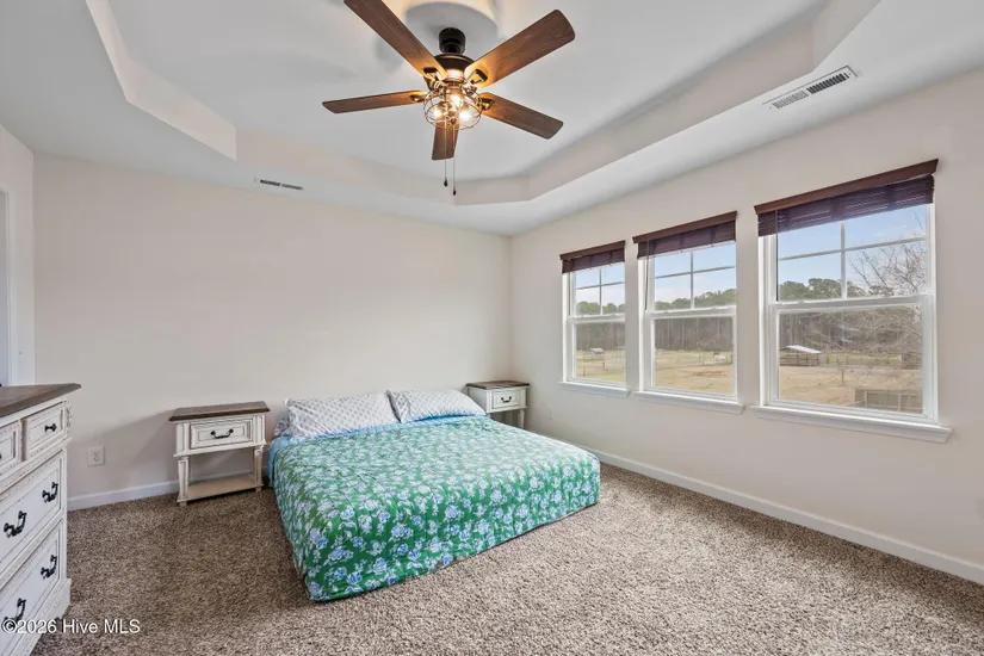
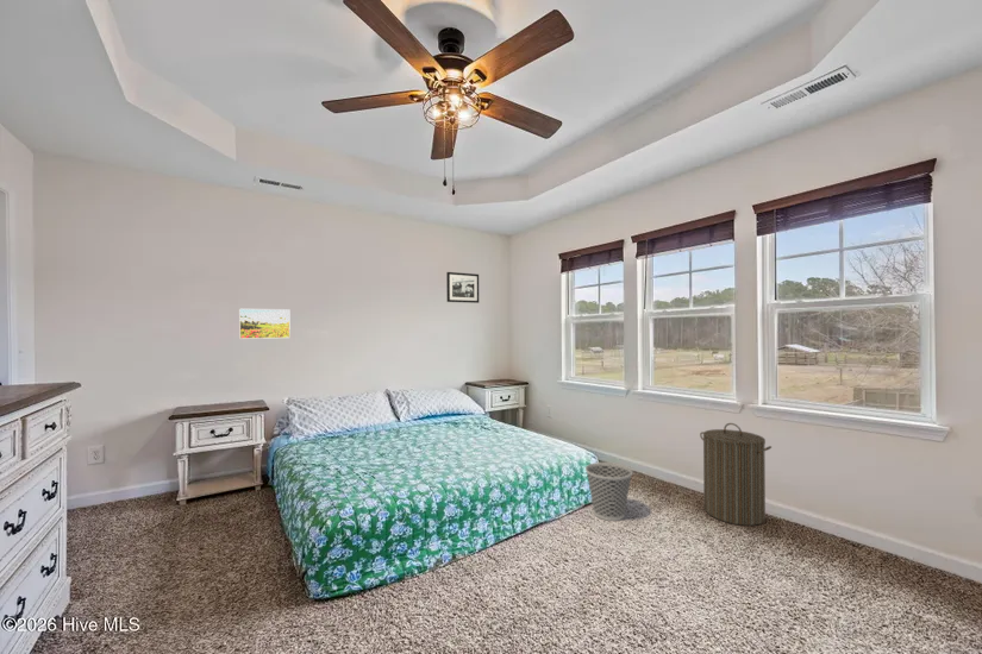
+ wastebasket (608, 491)
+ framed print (264, 323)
+ picture frame (463, 288)
+ laundry hamper (733, 467)
